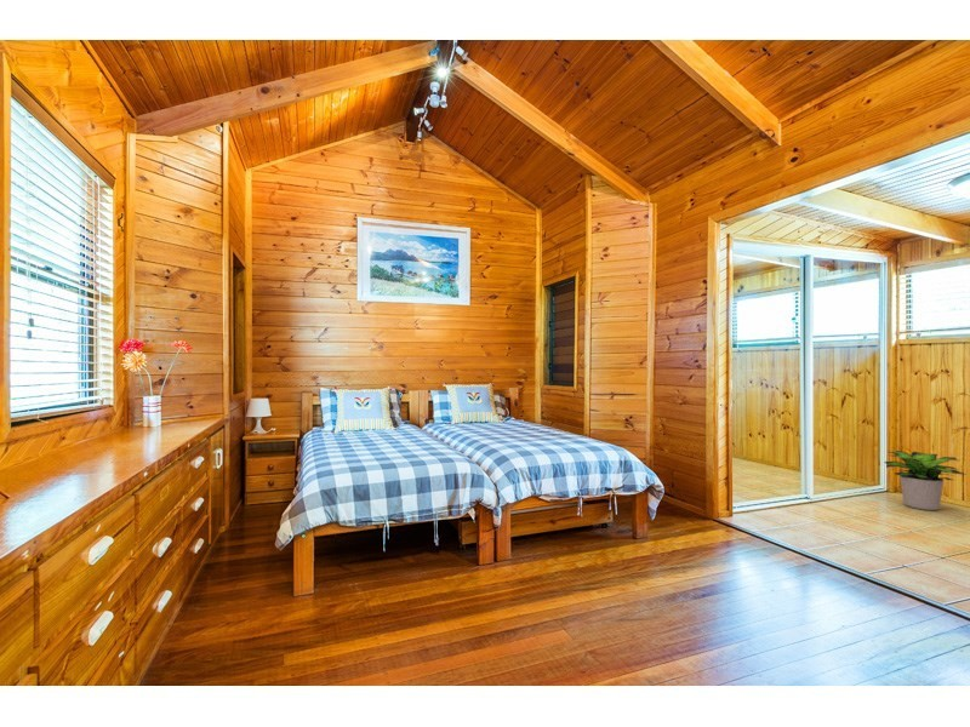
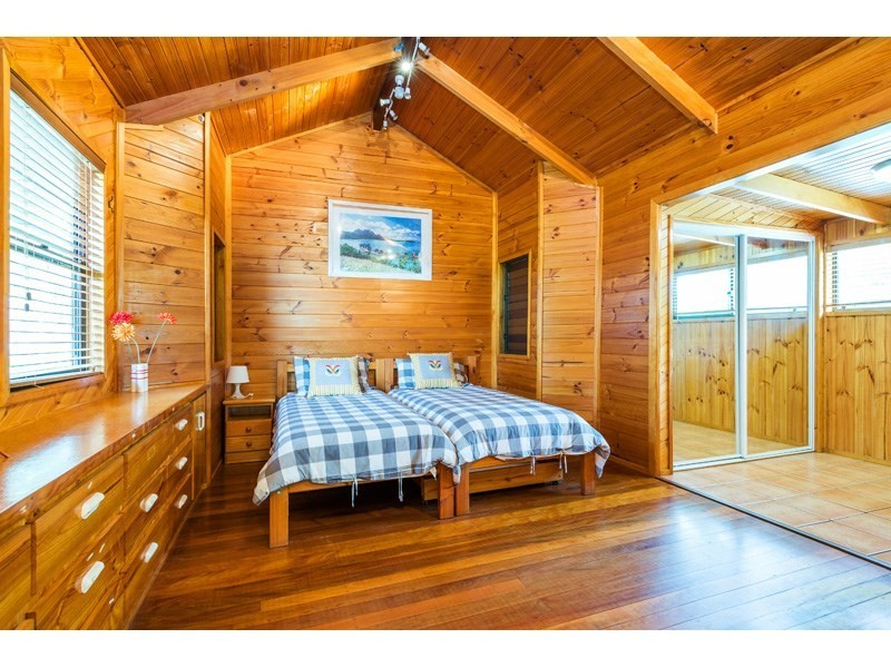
- potted plant (926, 481)
